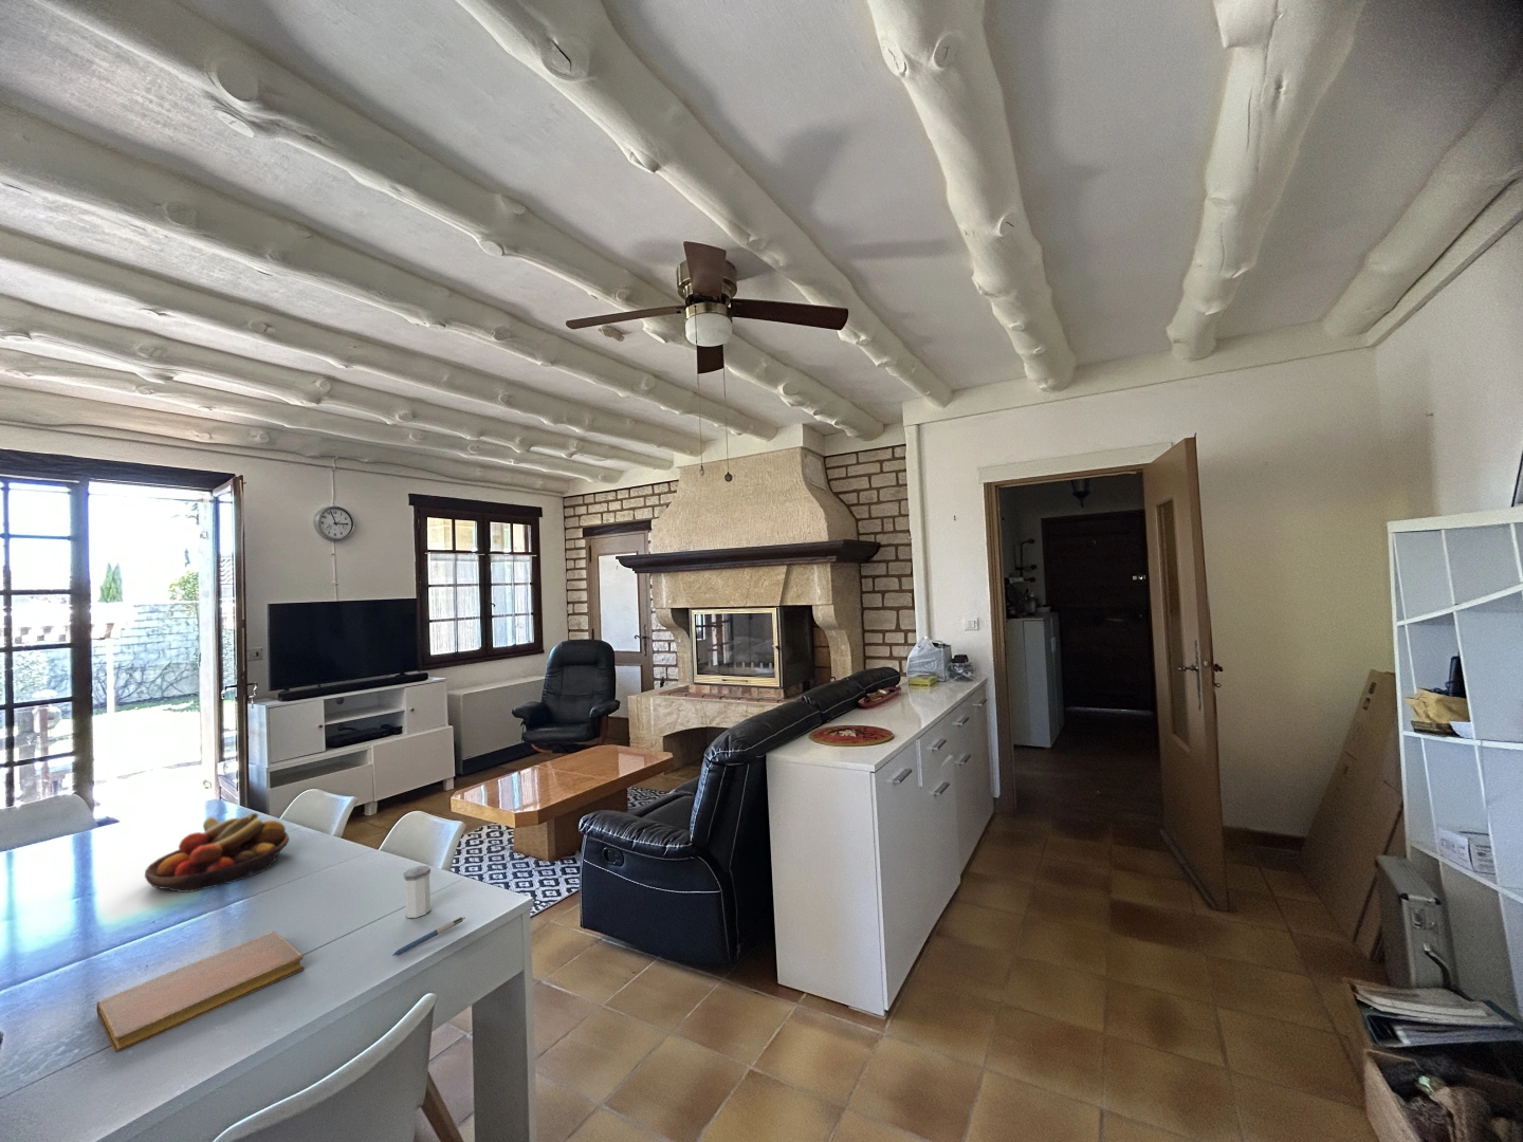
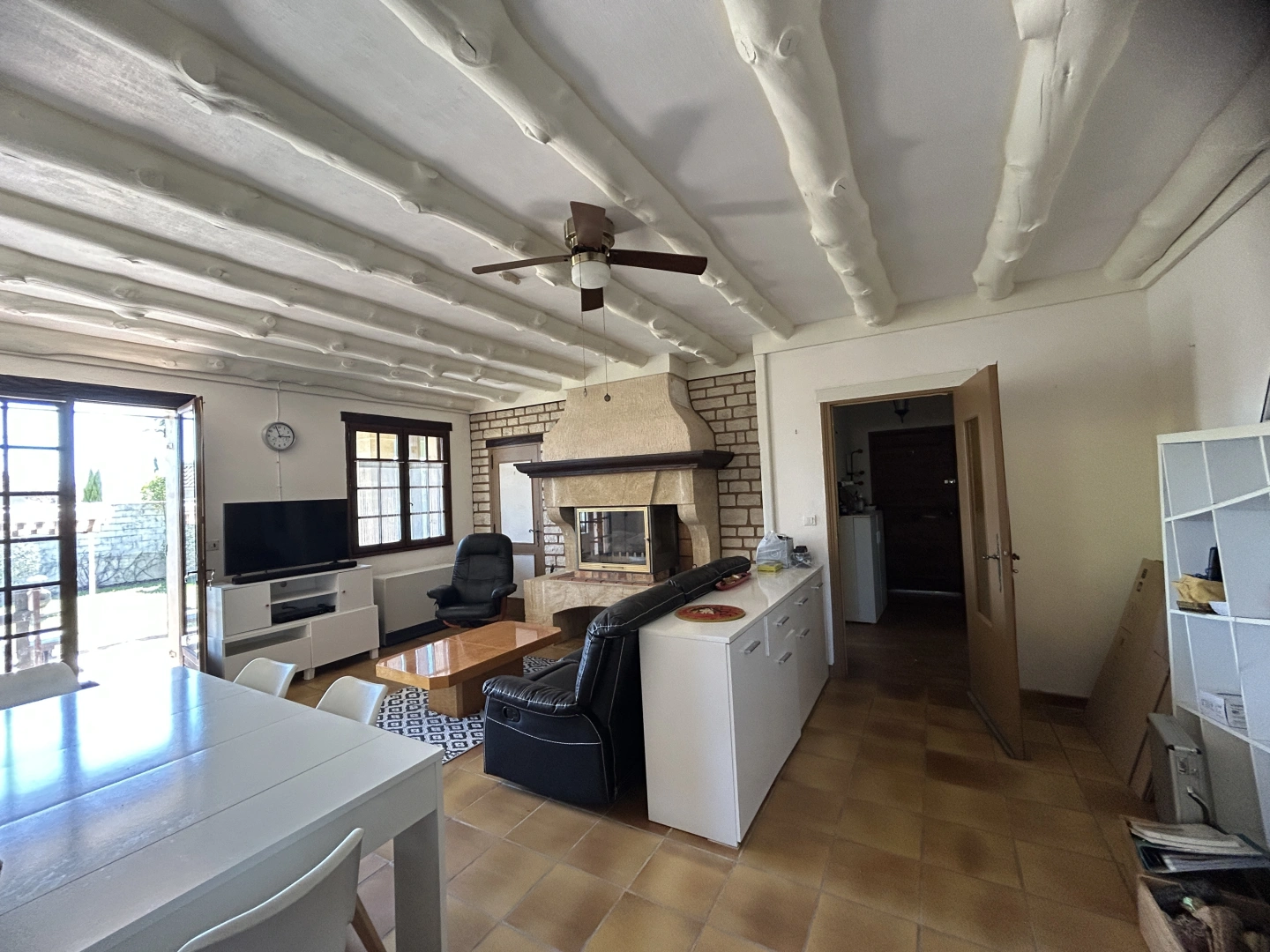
- notebook (205, 984)
- pen (429, 934)
- fruit bowl (219, 847)
- salt shaker (416, 891)
